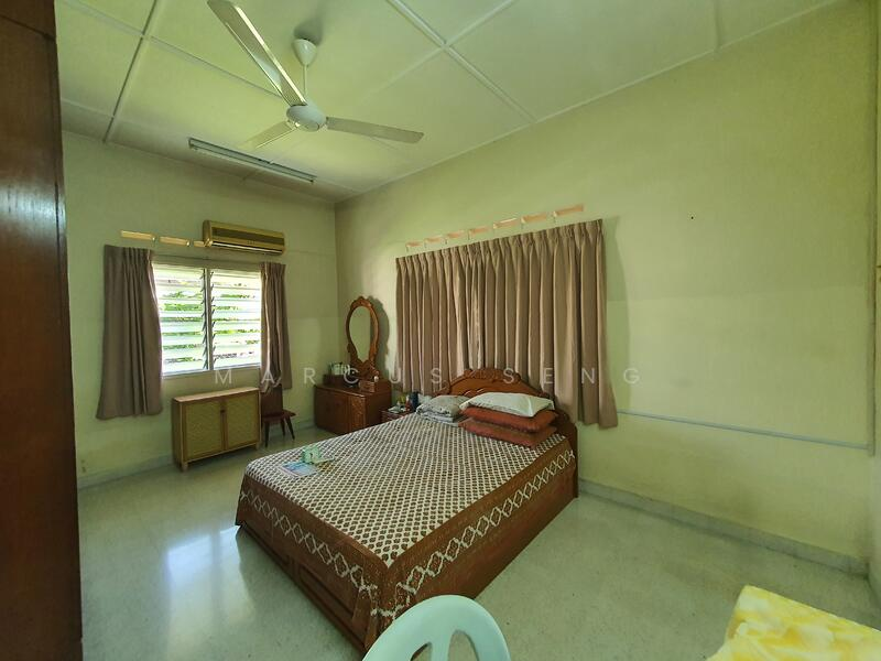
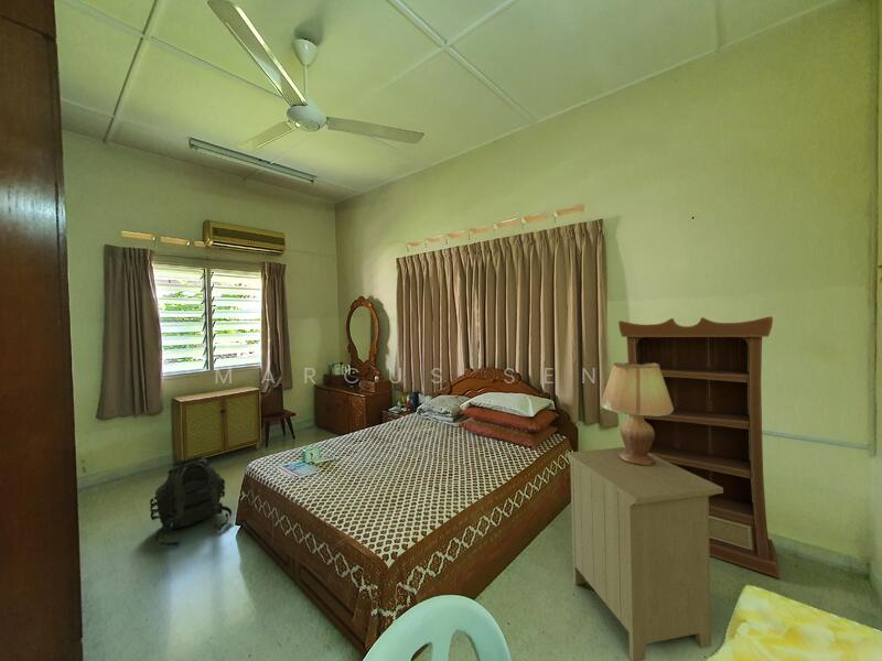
+ nightstand (636, 539)
+ bookcase (690, 427)
+ lamp (635, 411)
+ backpack (191, 491)
